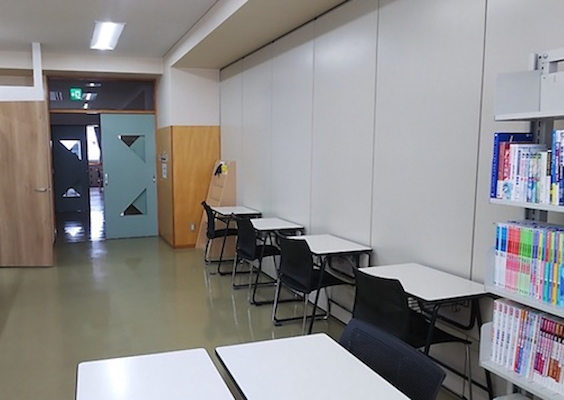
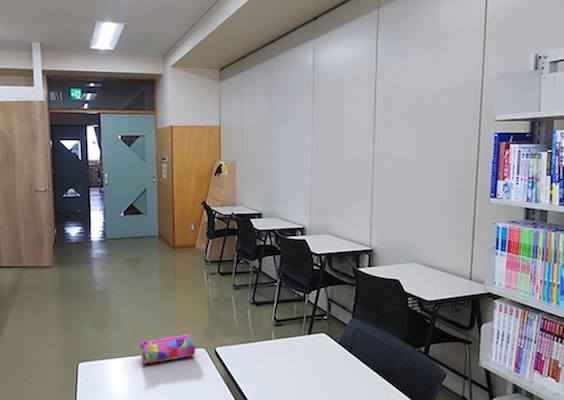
+ pencil case (167, 348)
